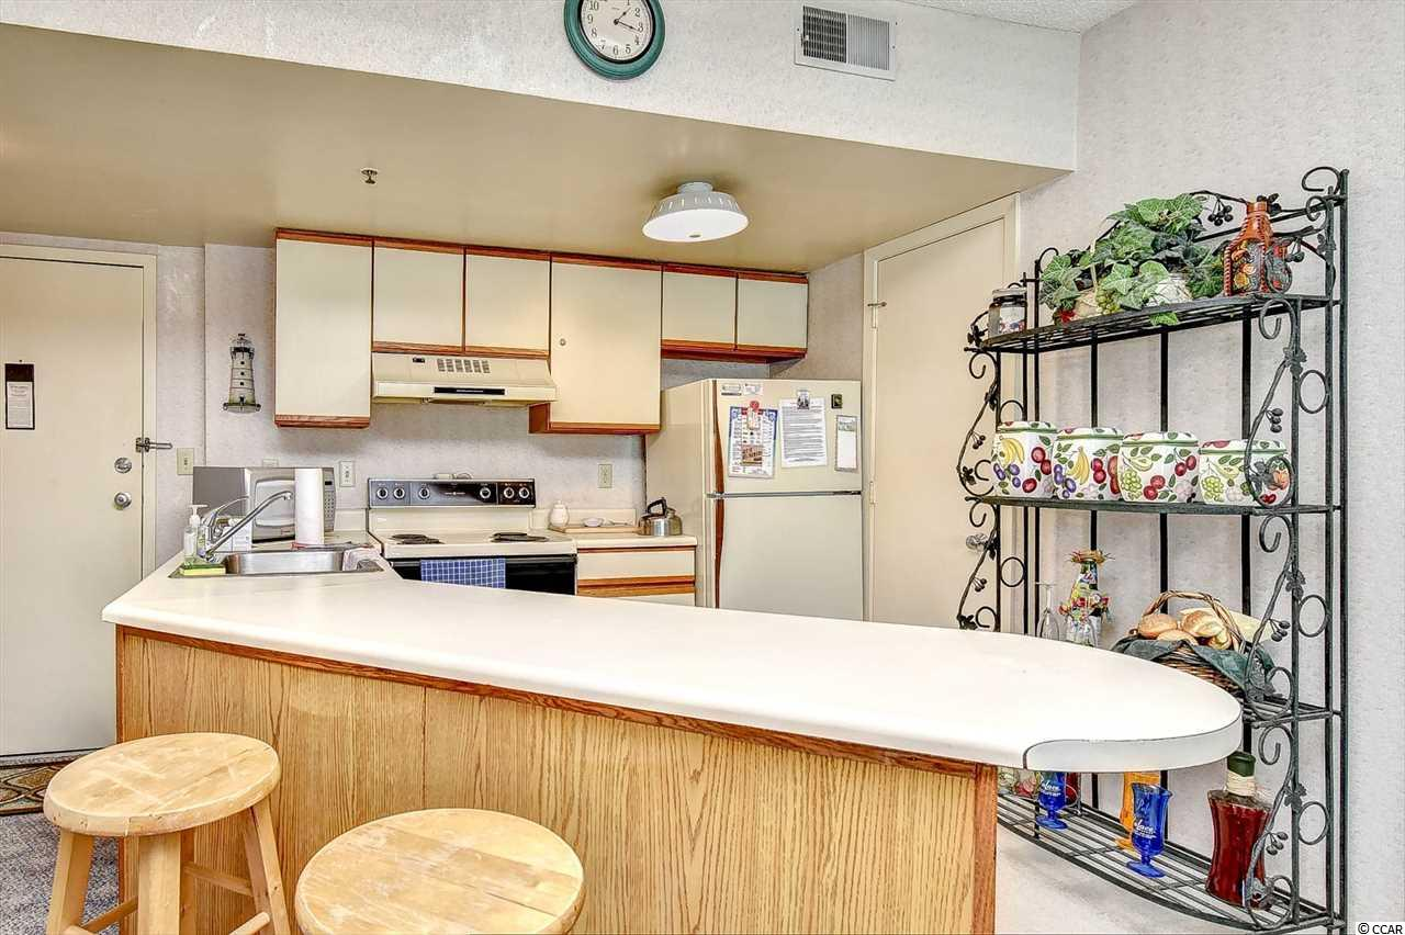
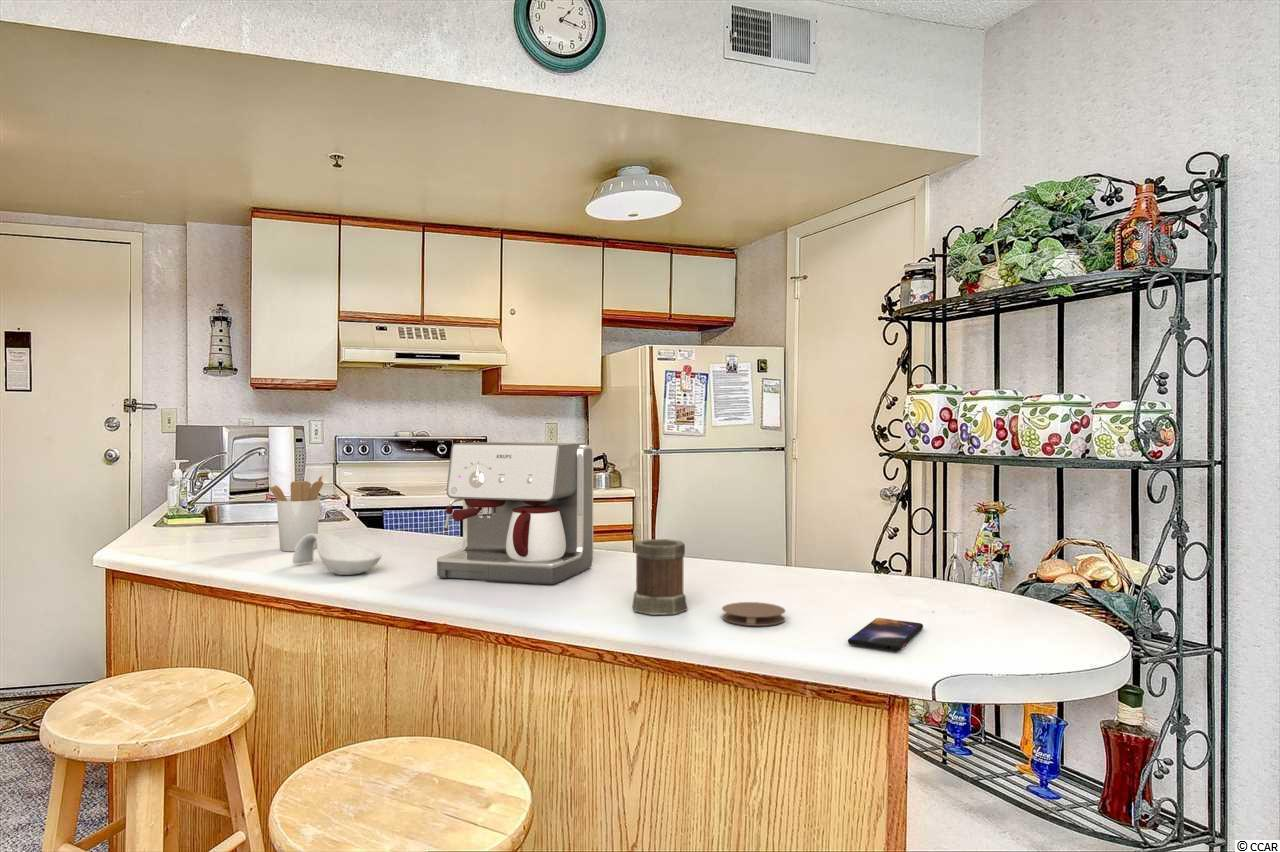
+ spoon rest (333, 552)
+ smartphone (886, 633)
+ coaster (753, 613)
+ utensil holder (301, 512)
+ coffee maker (516, 507)
+ mug (661, 574)
